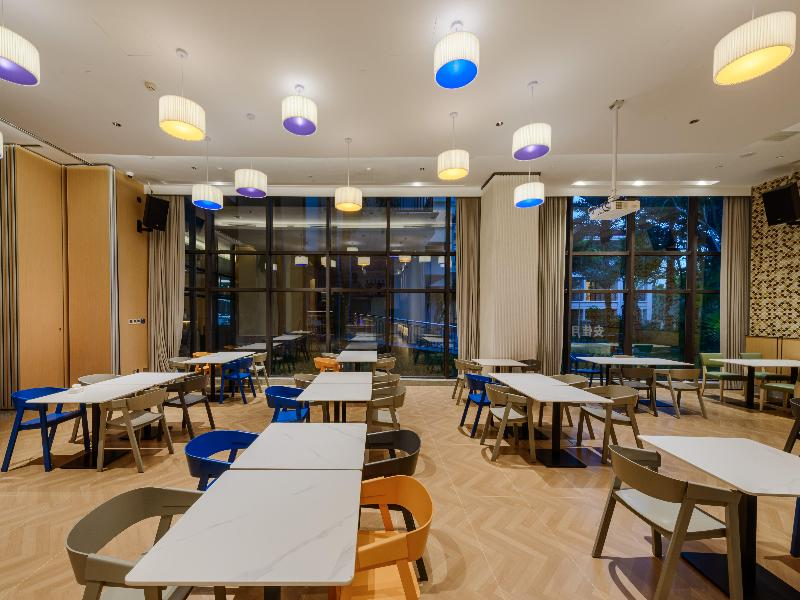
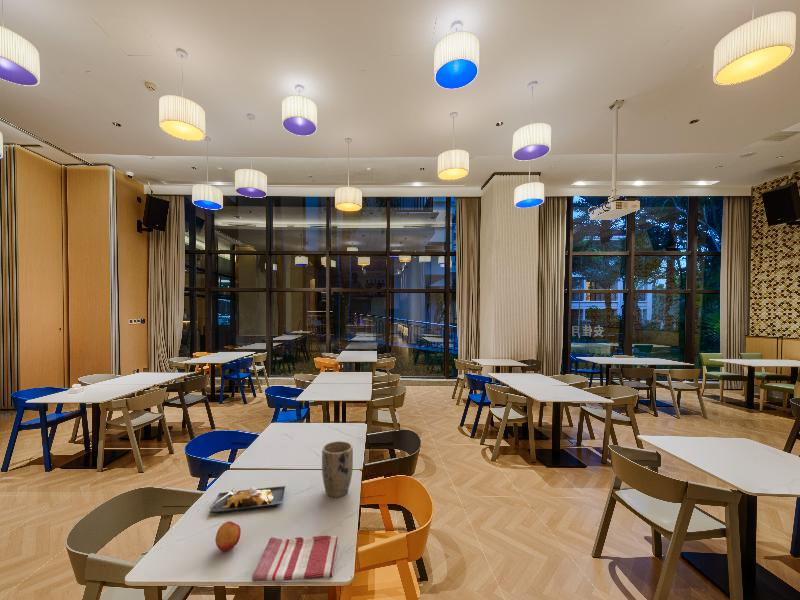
+ plant pot (337, 469)
+ dish towel (298, 556)
+ fruit (228, 535)
+ plate (249, 493)
